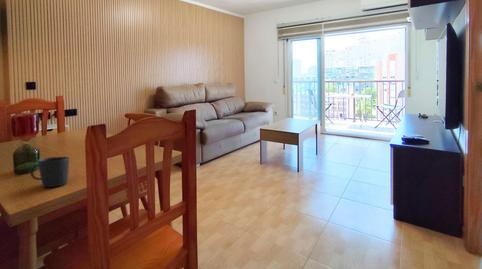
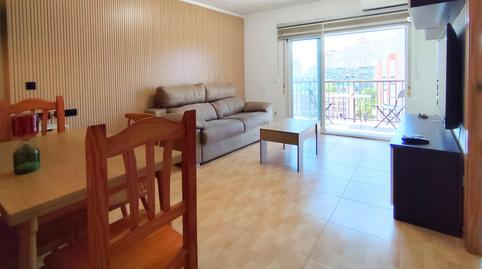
- cup (50, 172)
